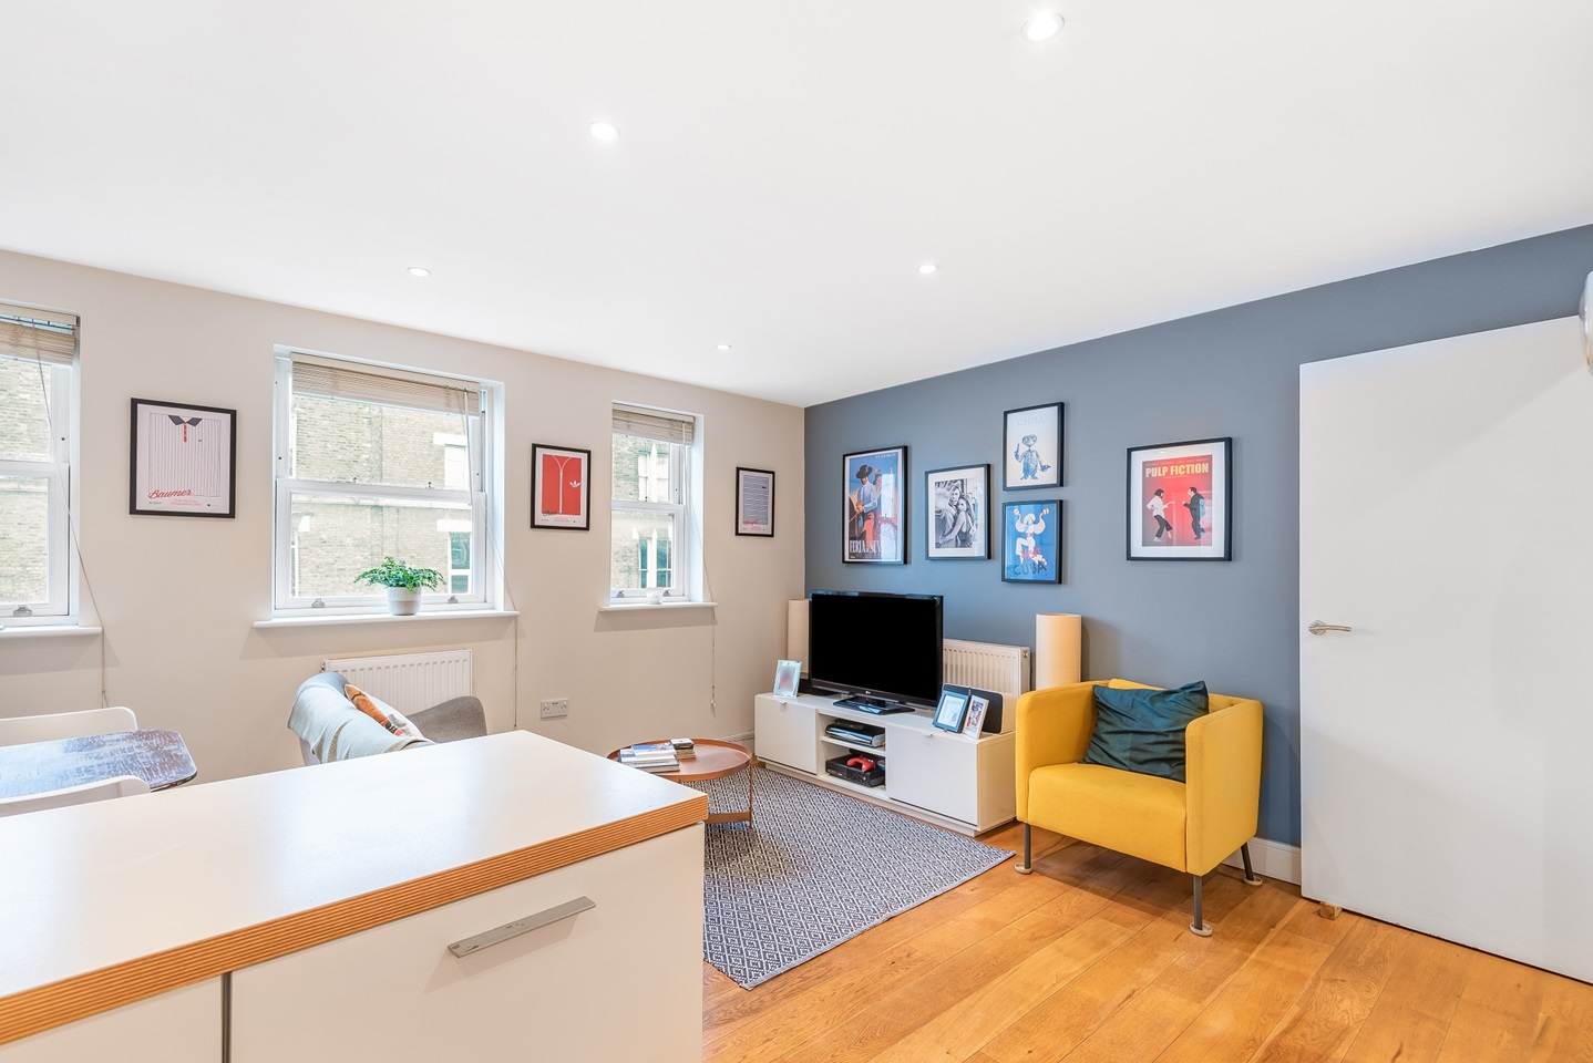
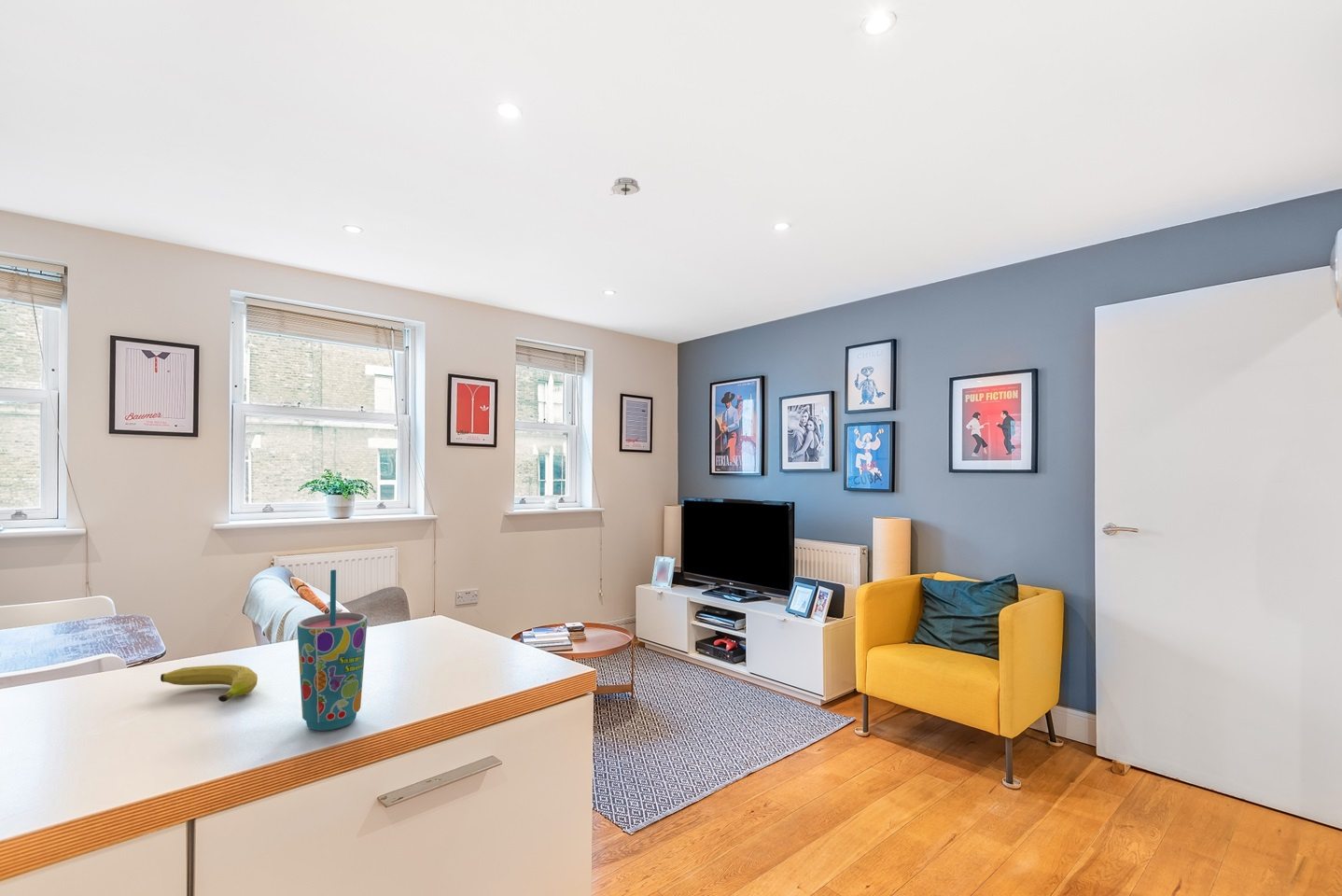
+ cup (332, 646)
+ fruit (211, 683)
+ smoke detector (624, 186)
